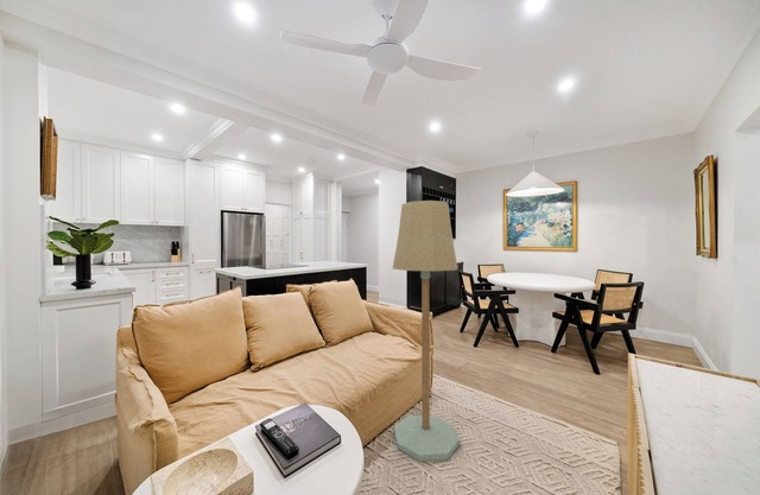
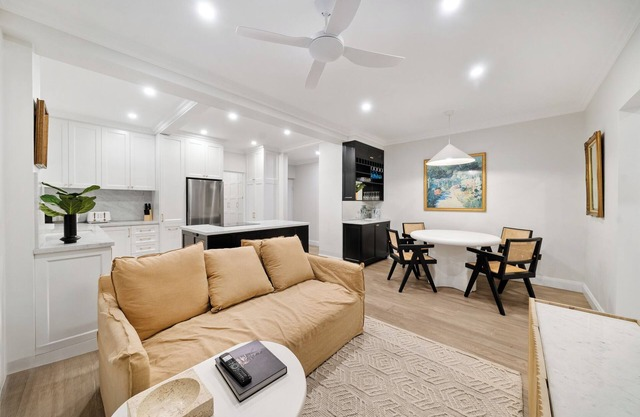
- floor lamp (425, 321)
